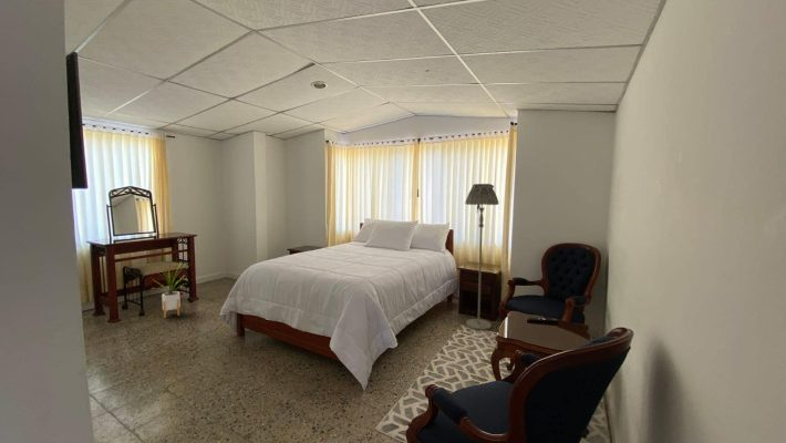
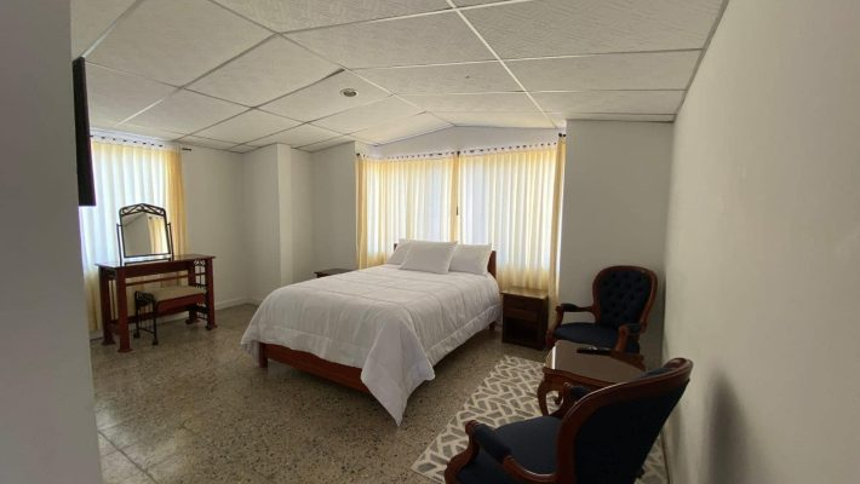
- floor lamp (479, 255)
- house plant (170, 287)
